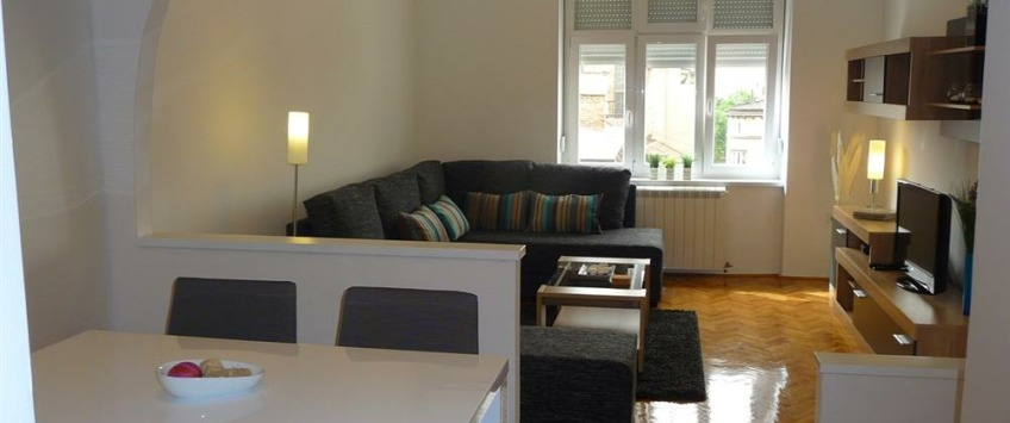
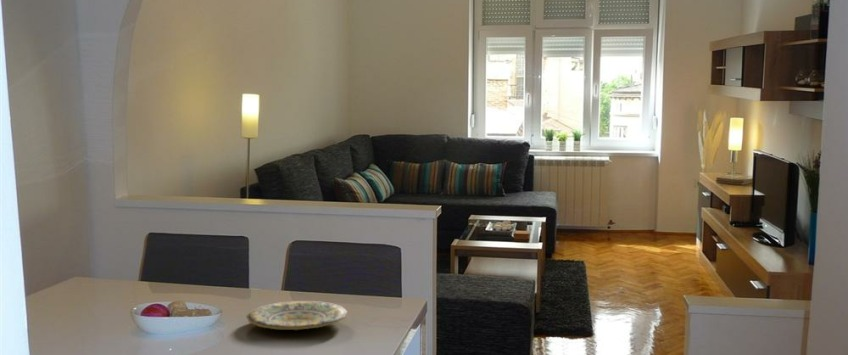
+ plate (297, 318)
